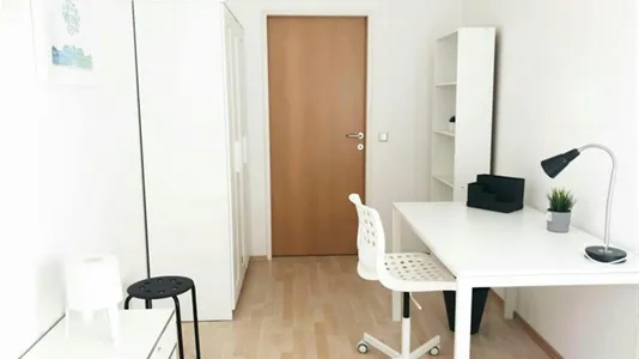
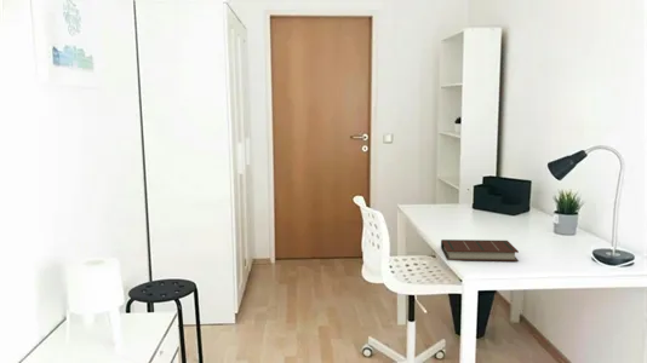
+ book (477, 249)
